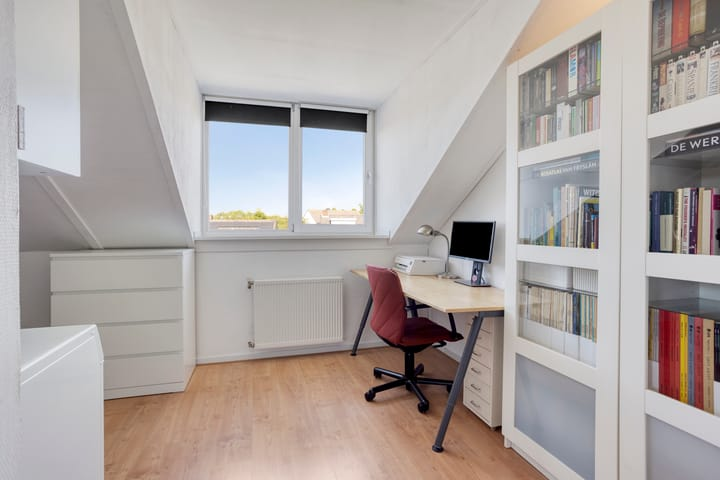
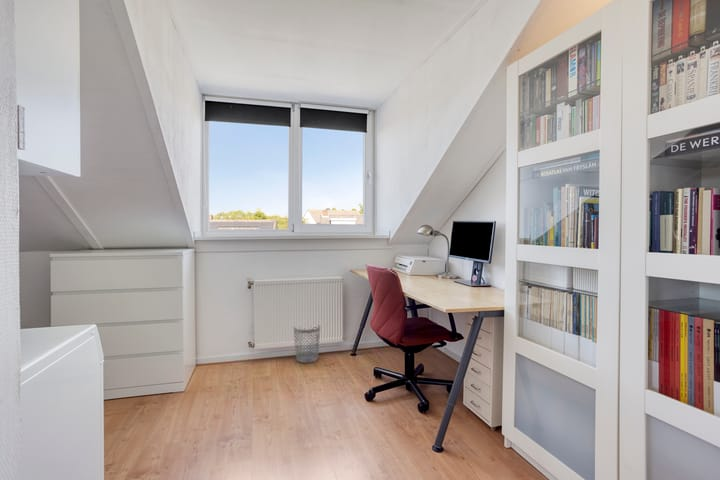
+ wastebasket (306, 343)
